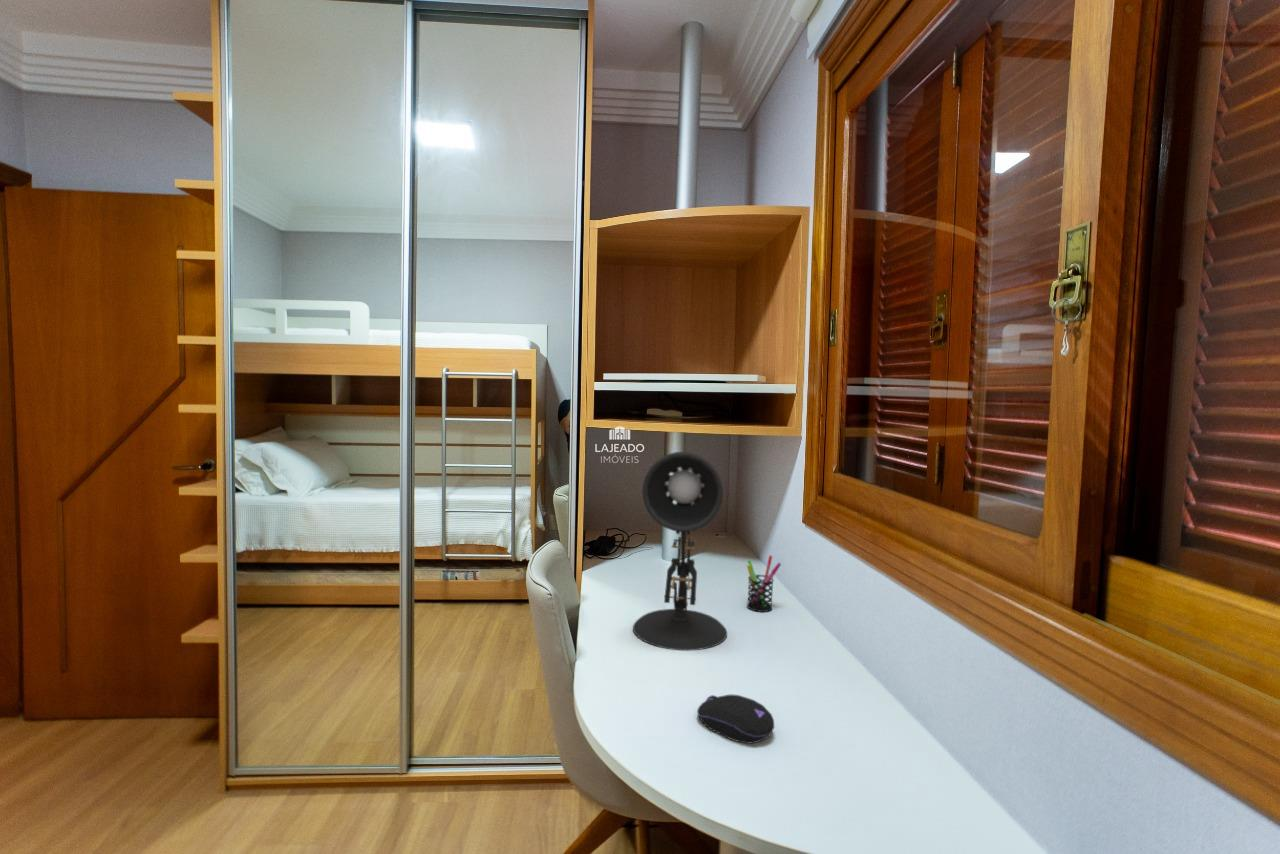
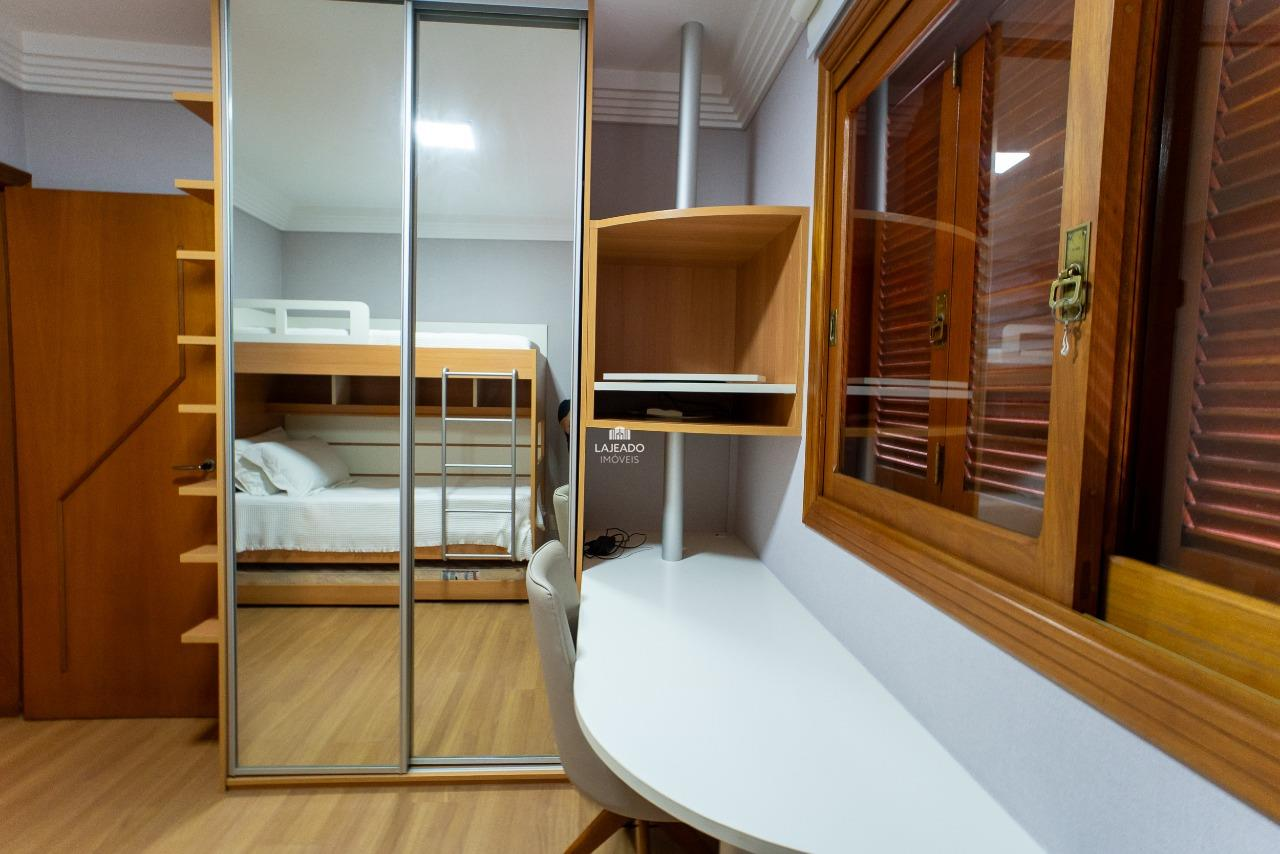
- desk lamp (683, 540)
- pen holder (759, 581)
- computer mouse (735, 713)
